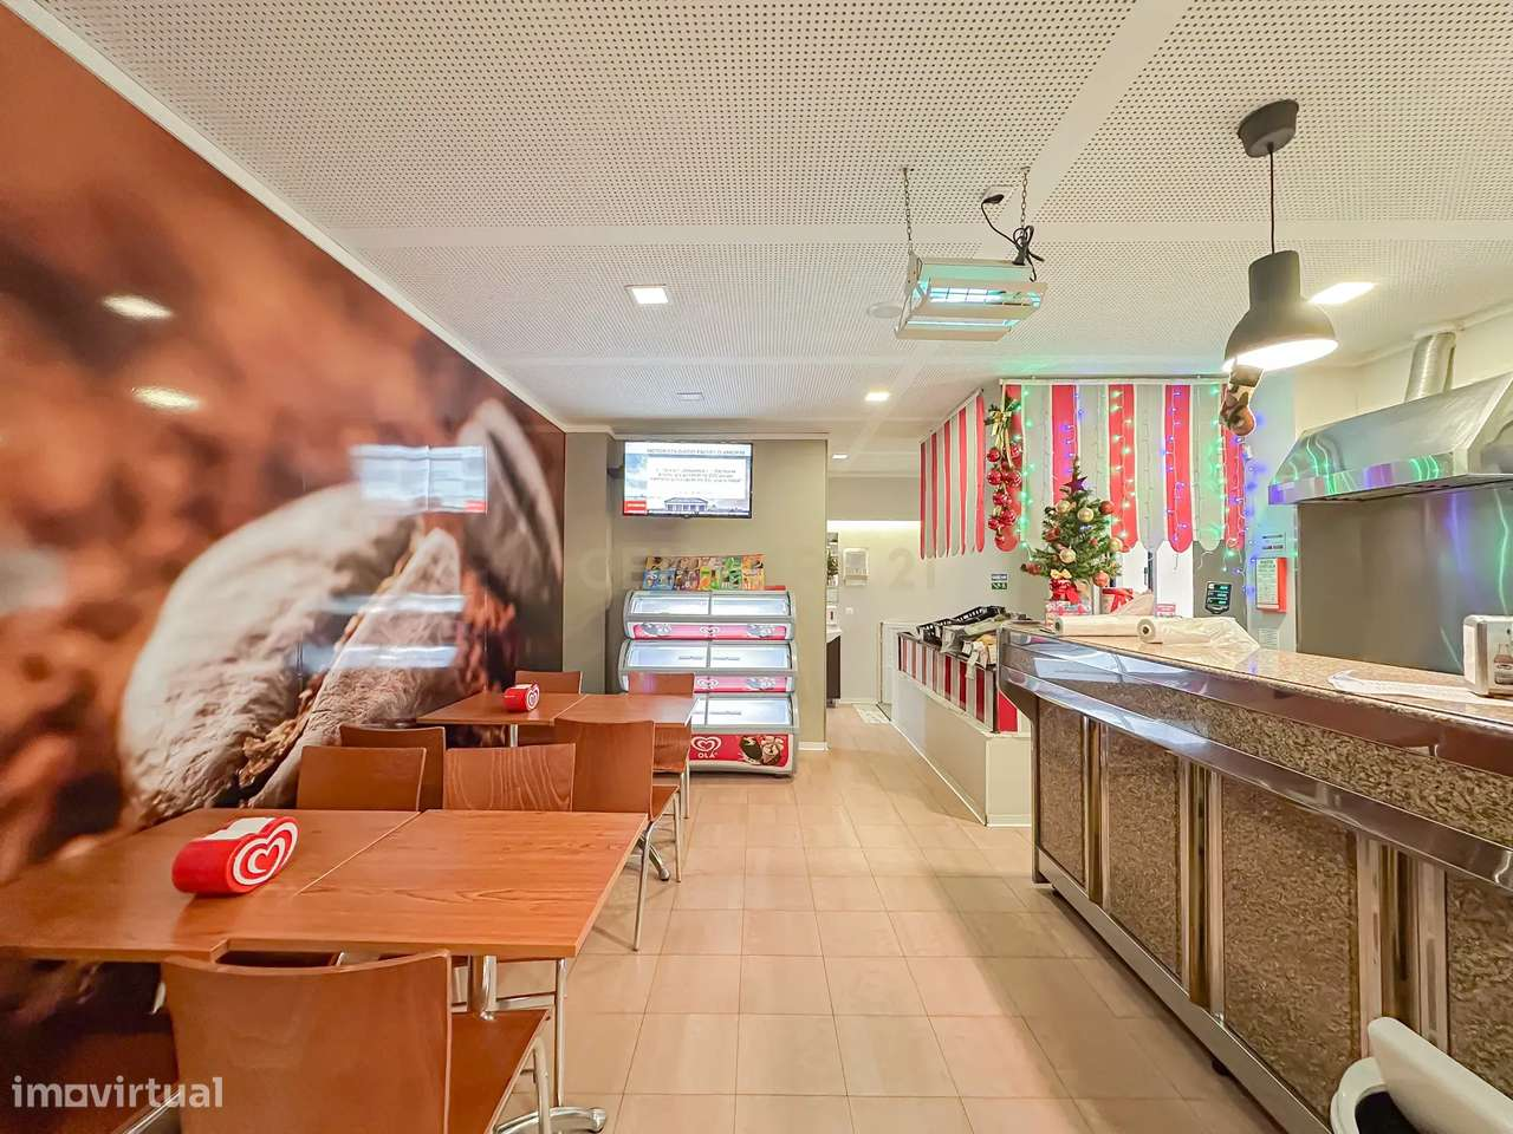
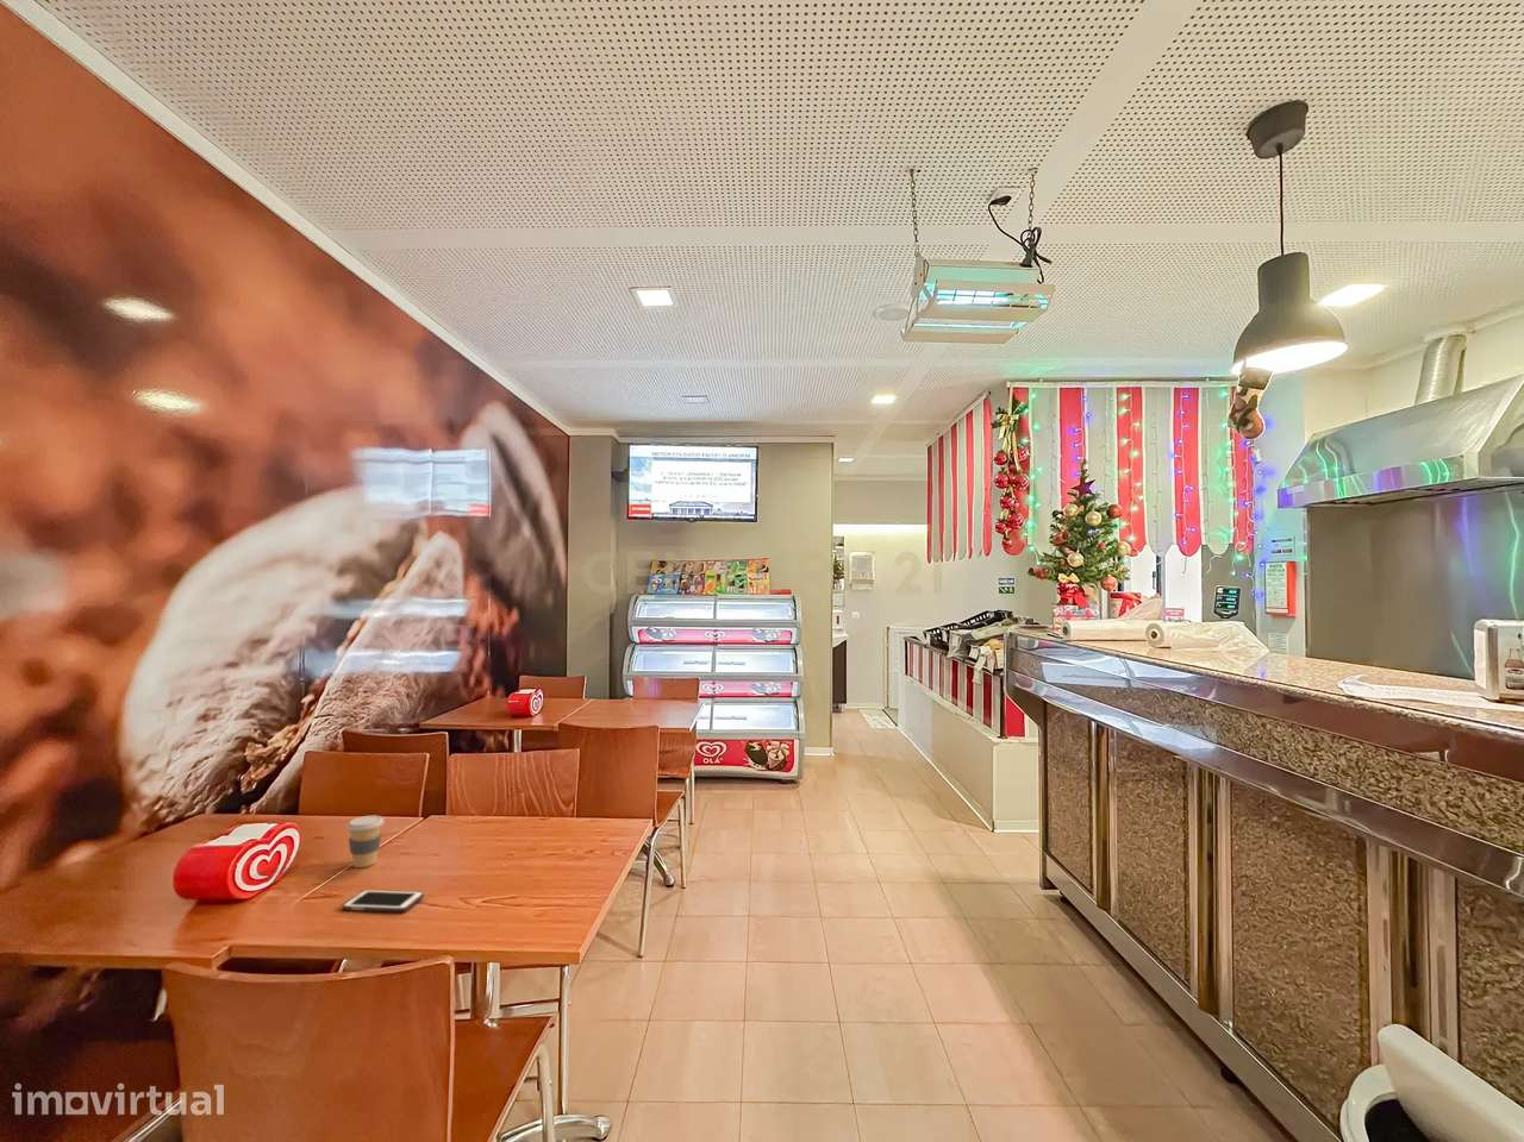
+ cell phone (383, 901)
+ coffee cup (365, 841)
